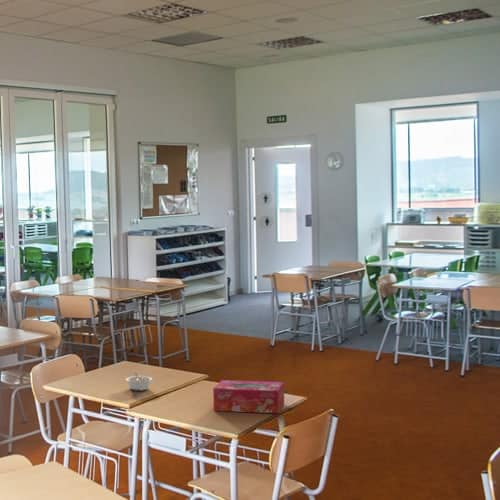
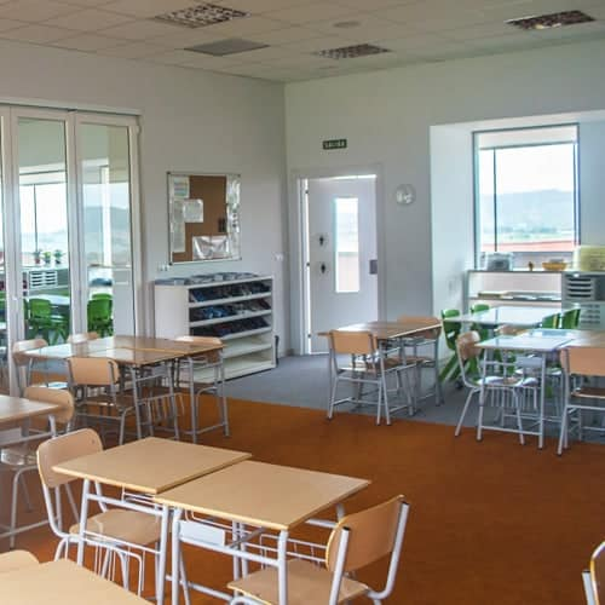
- tissue box (249, 396)
- legume (138, 382)
